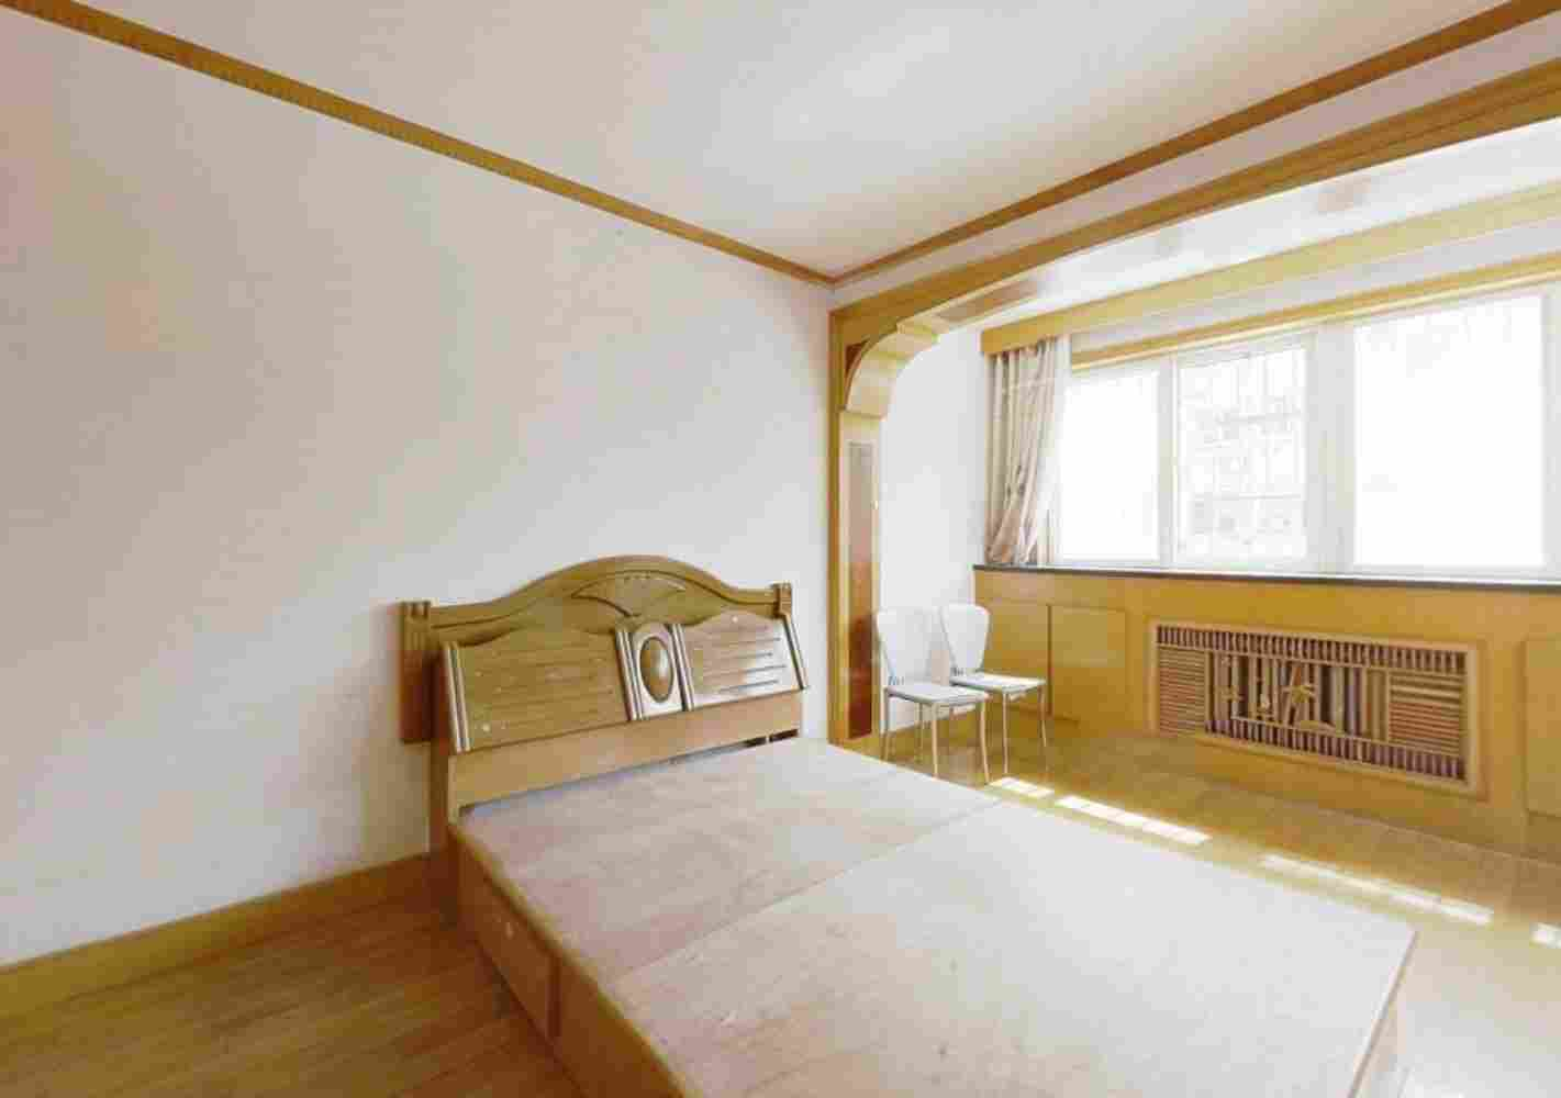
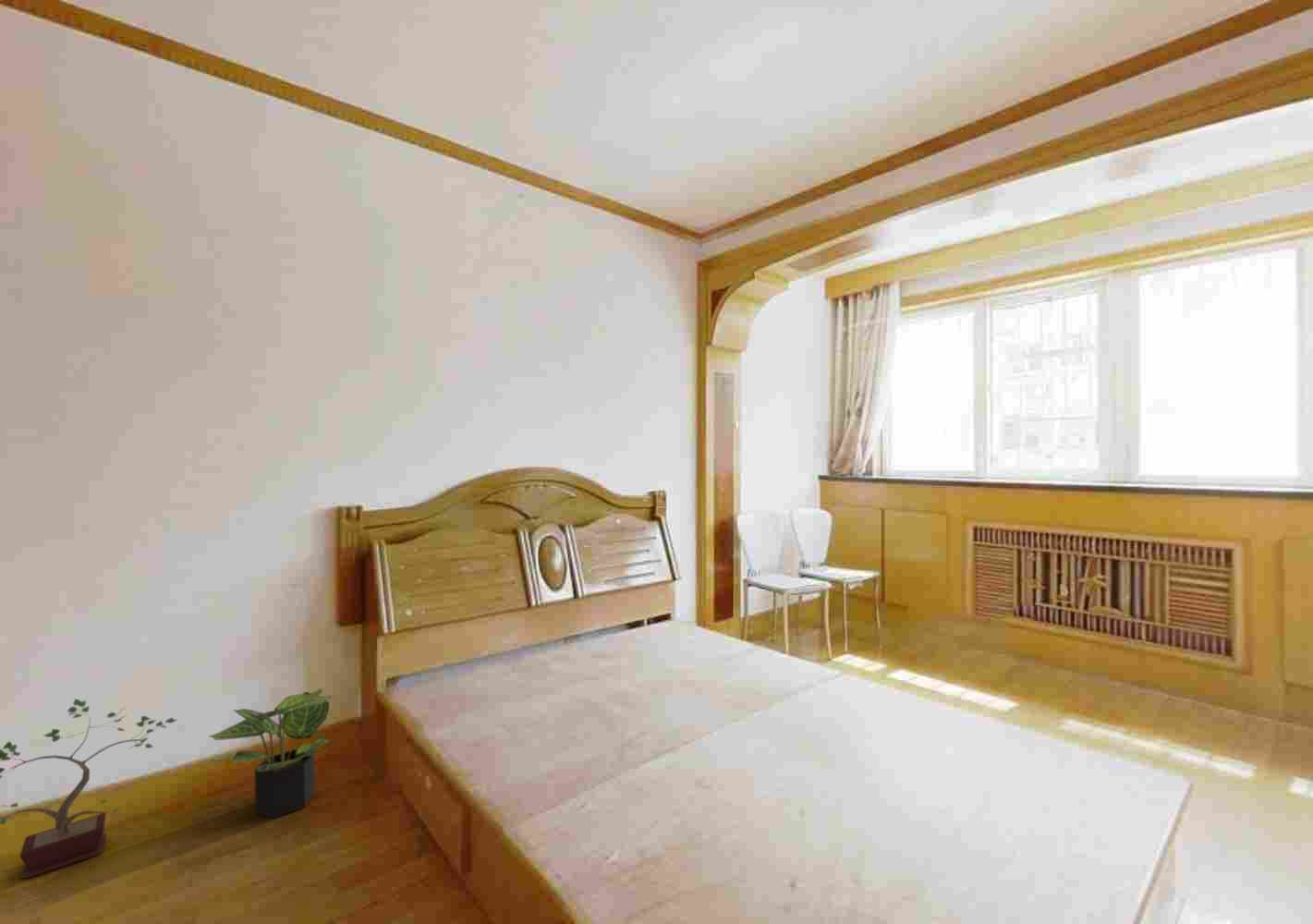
+ potted plant (280, 748)
+ potted plant (87, 778)
